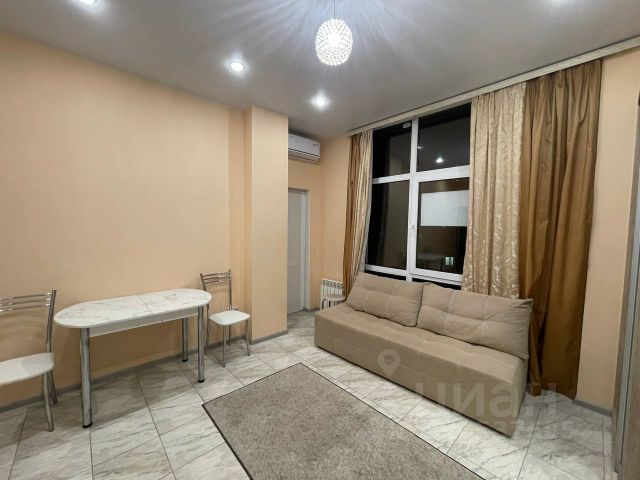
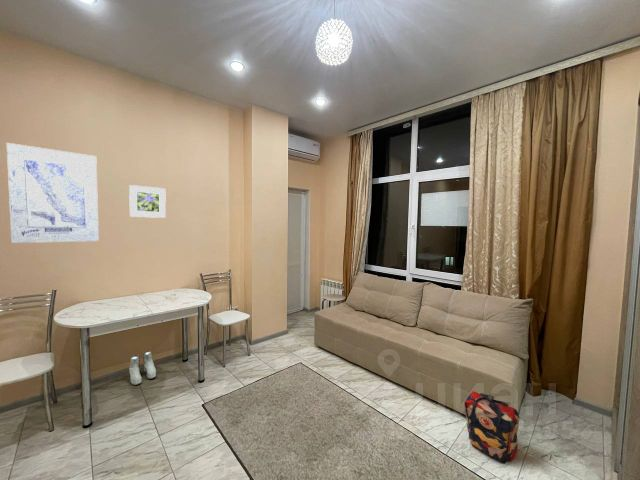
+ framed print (148, 202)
+ backpack (490, 420)
+ boots (144, 366)
+ wall art (57, 196)
